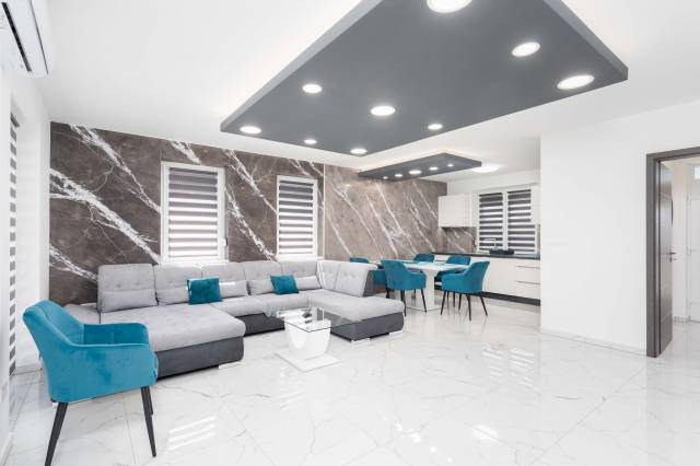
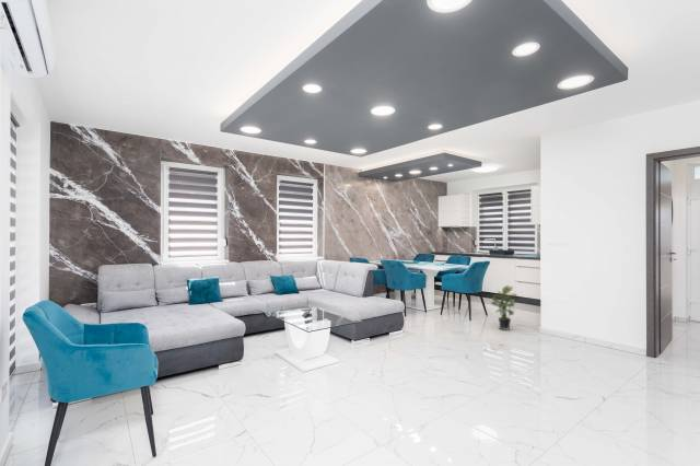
+ potted plant (504, 306)
